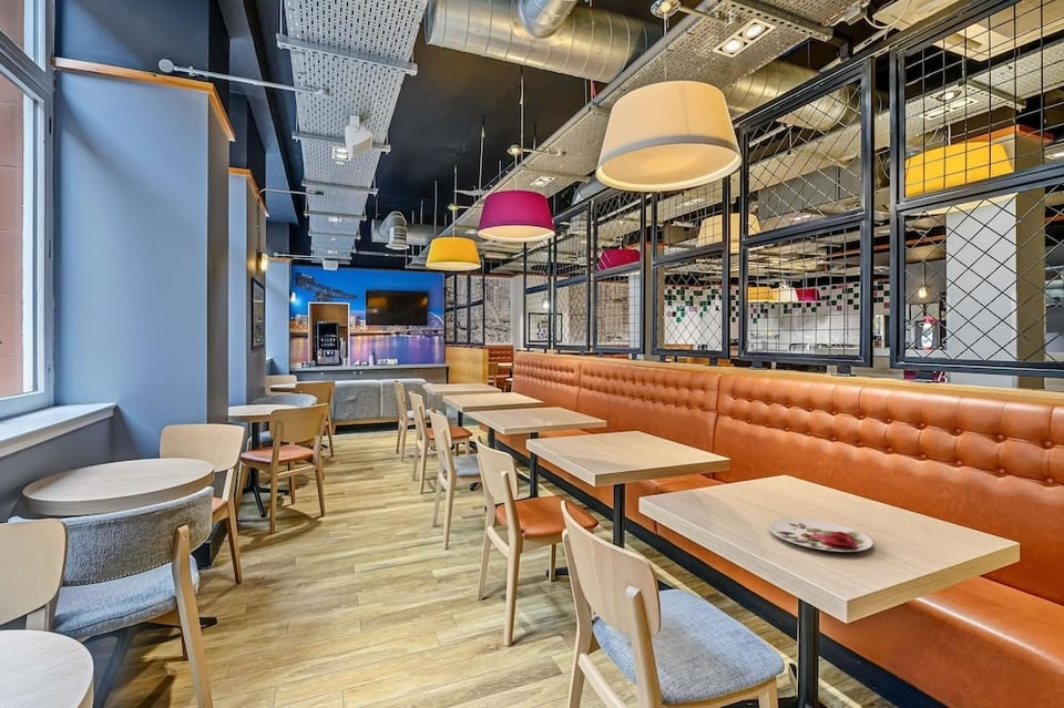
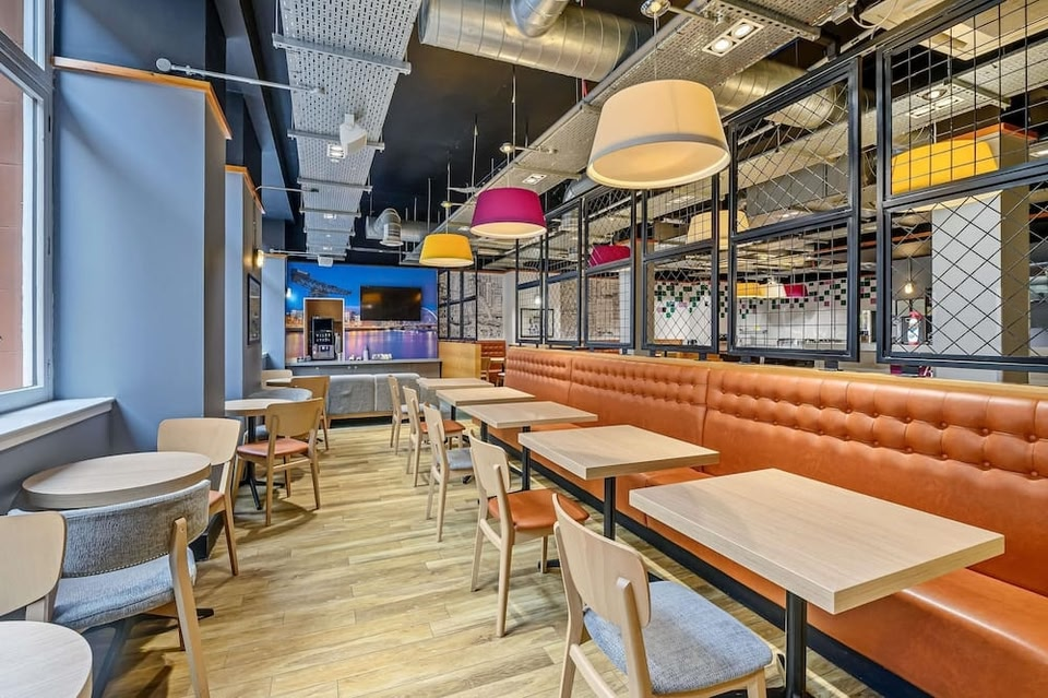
- plate (818, 533)
